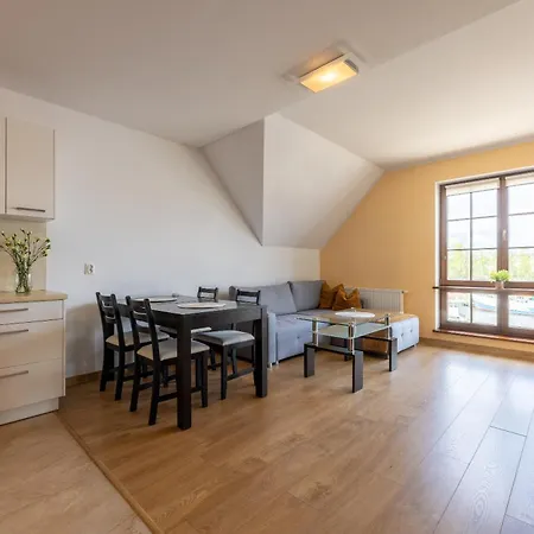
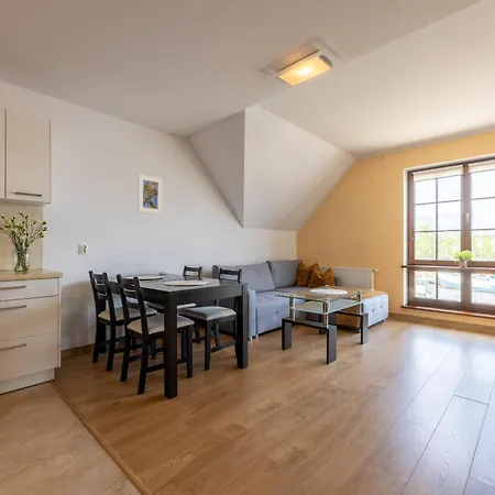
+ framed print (150, 195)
